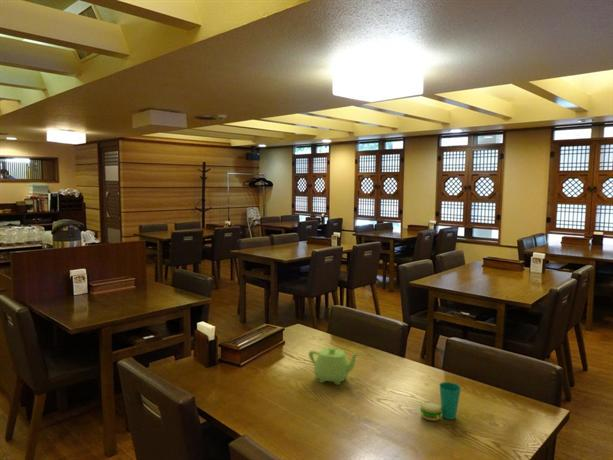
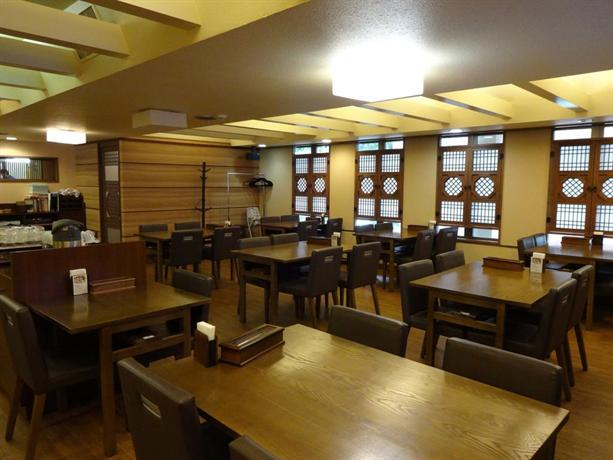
- cup (441, 401)
- teapot (333, 363)
